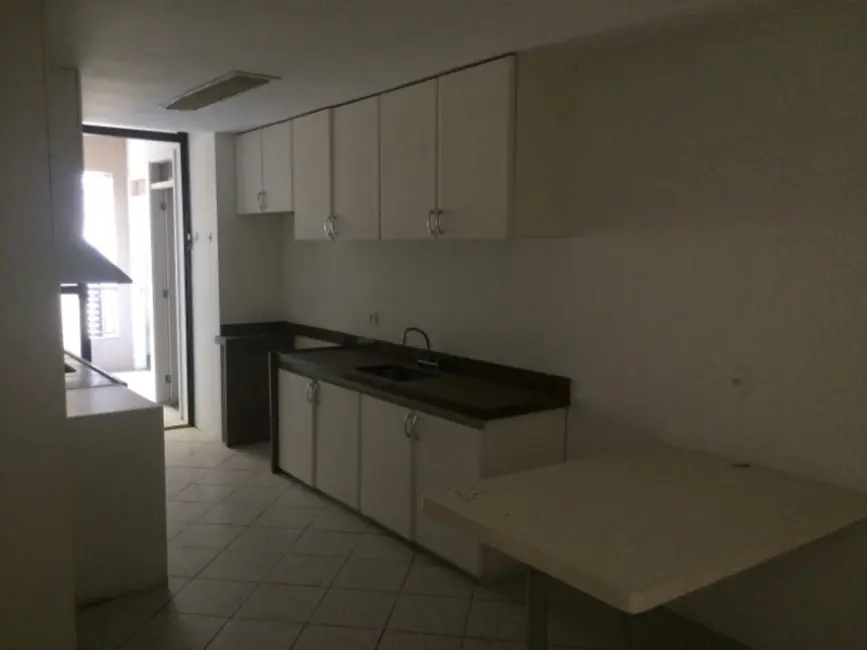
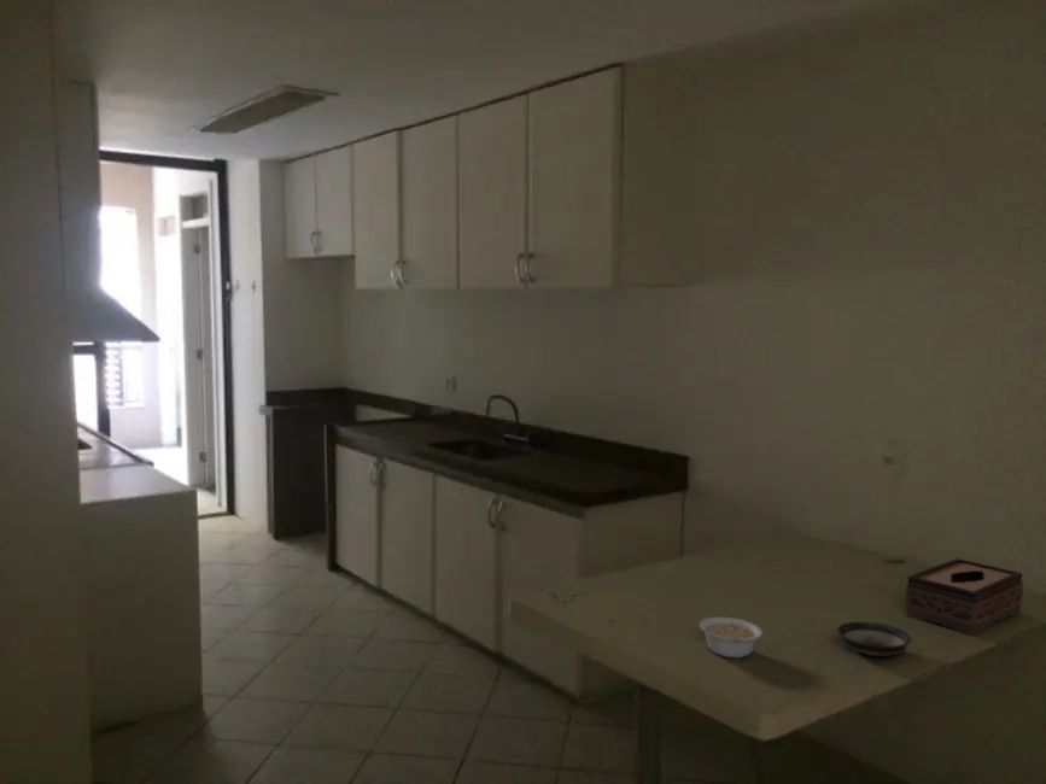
+ saucer (872, 642)
+ legume (731, 637)
+ tissue box (964, 593)
